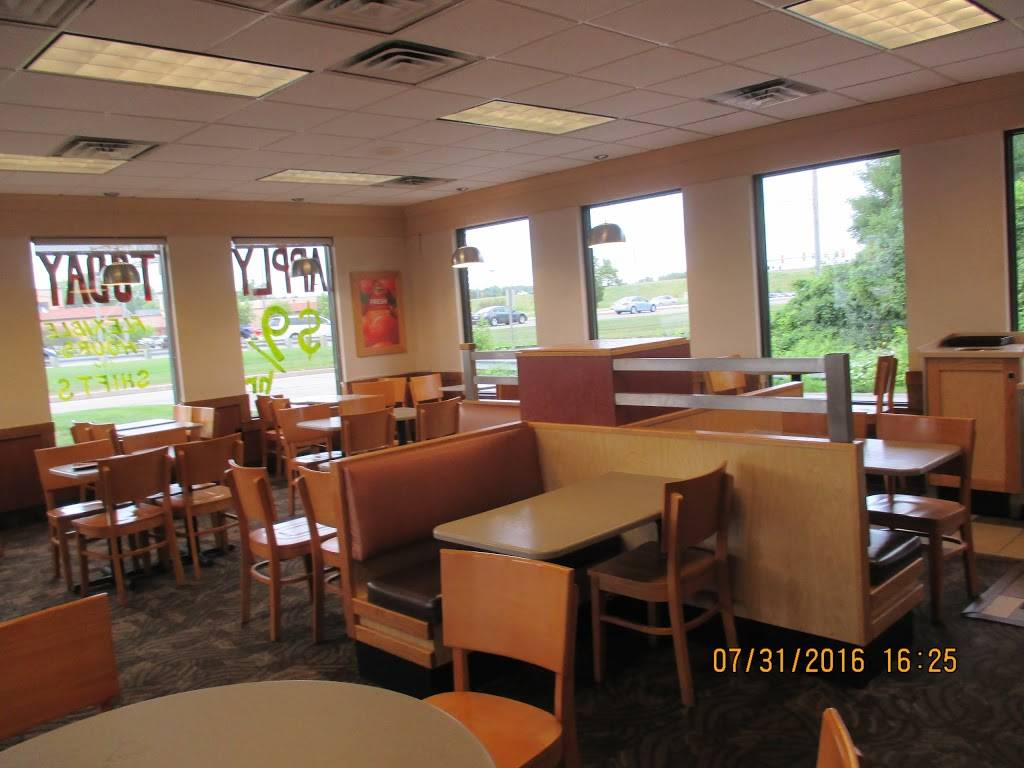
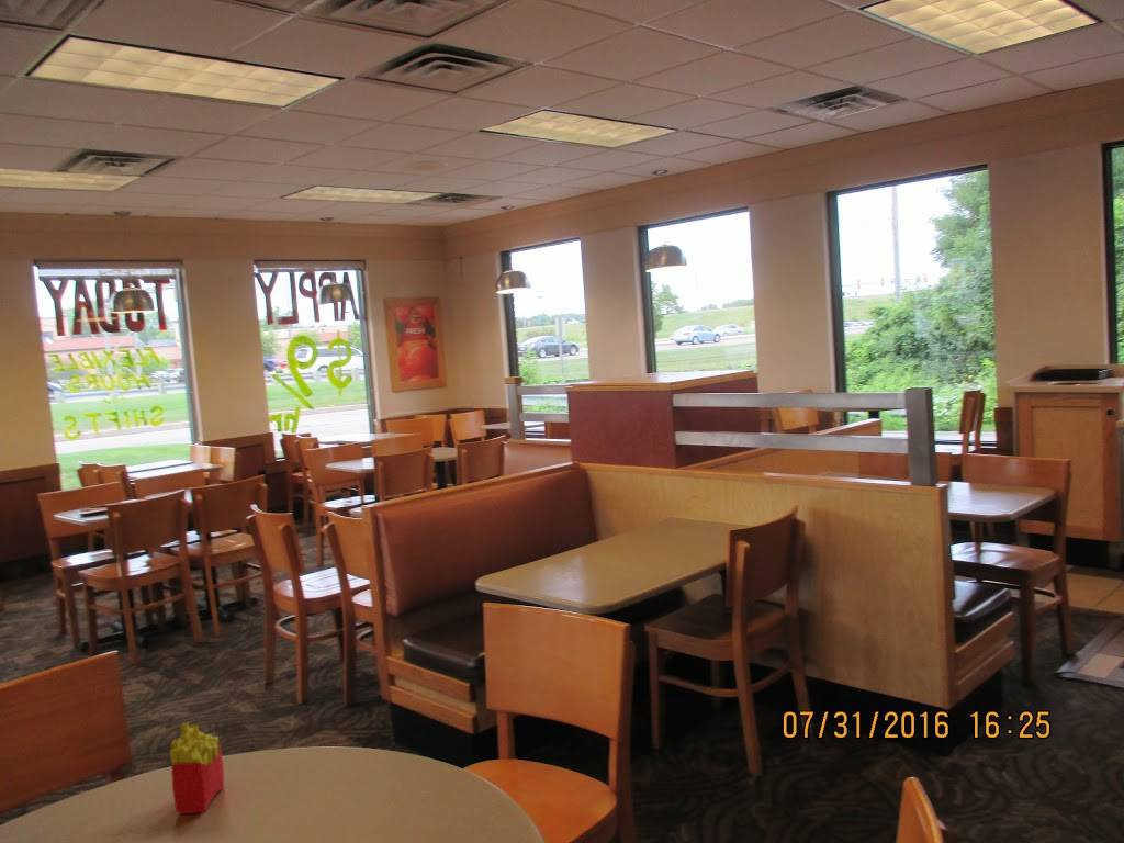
+ french fries (196, 763)
